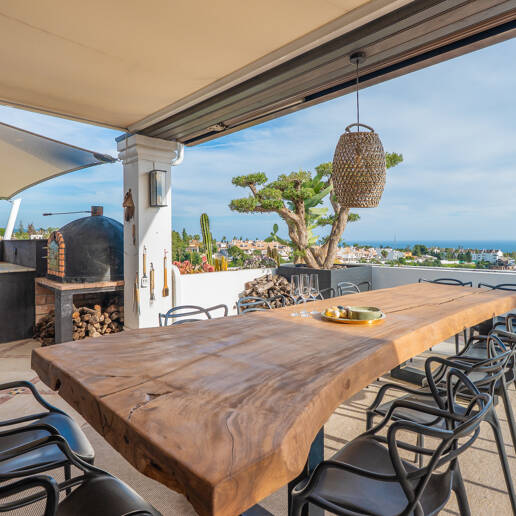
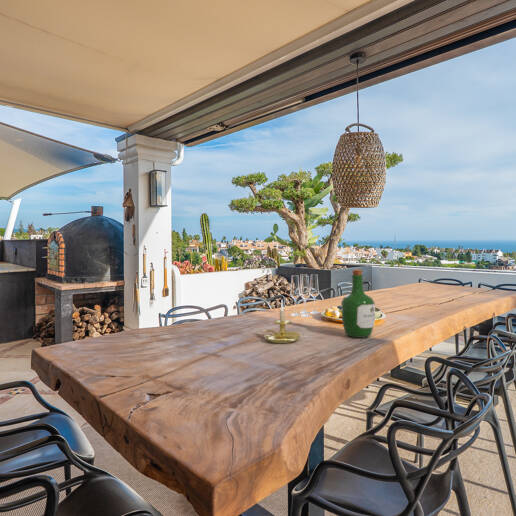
+ candle holder (280, 320)
+ wine bottle (357, 302)
